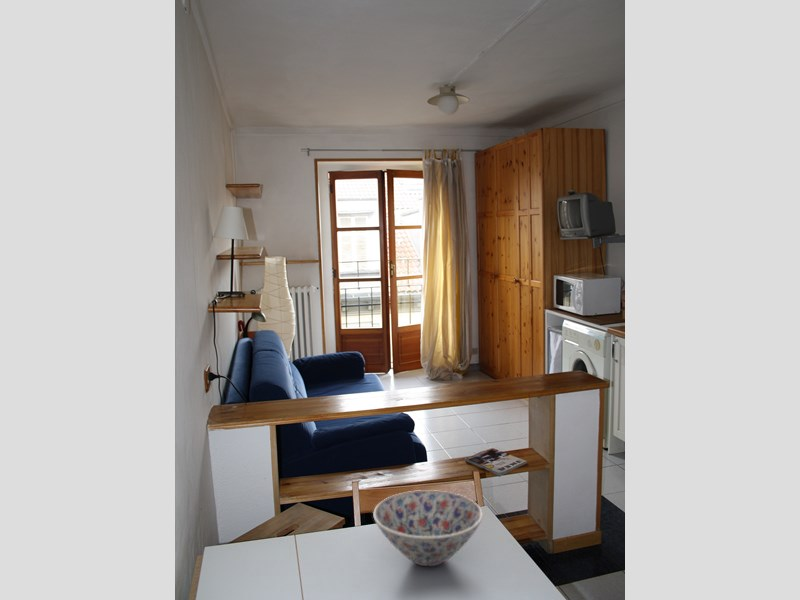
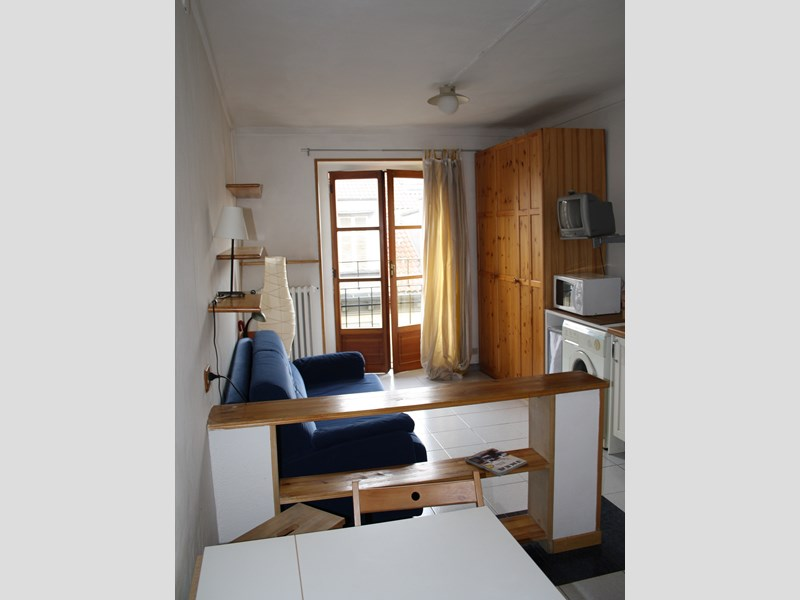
- bowl (428, 535)
